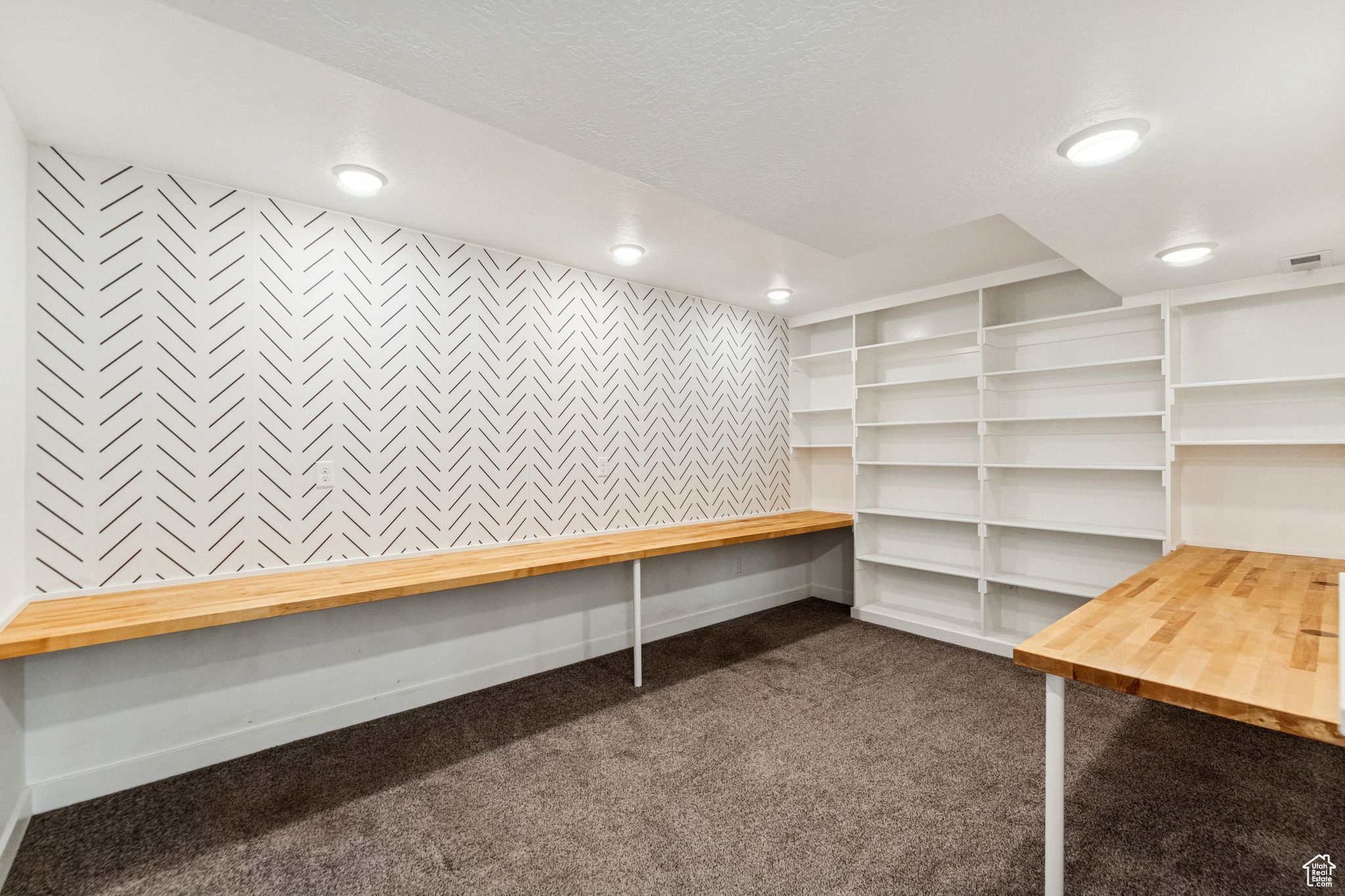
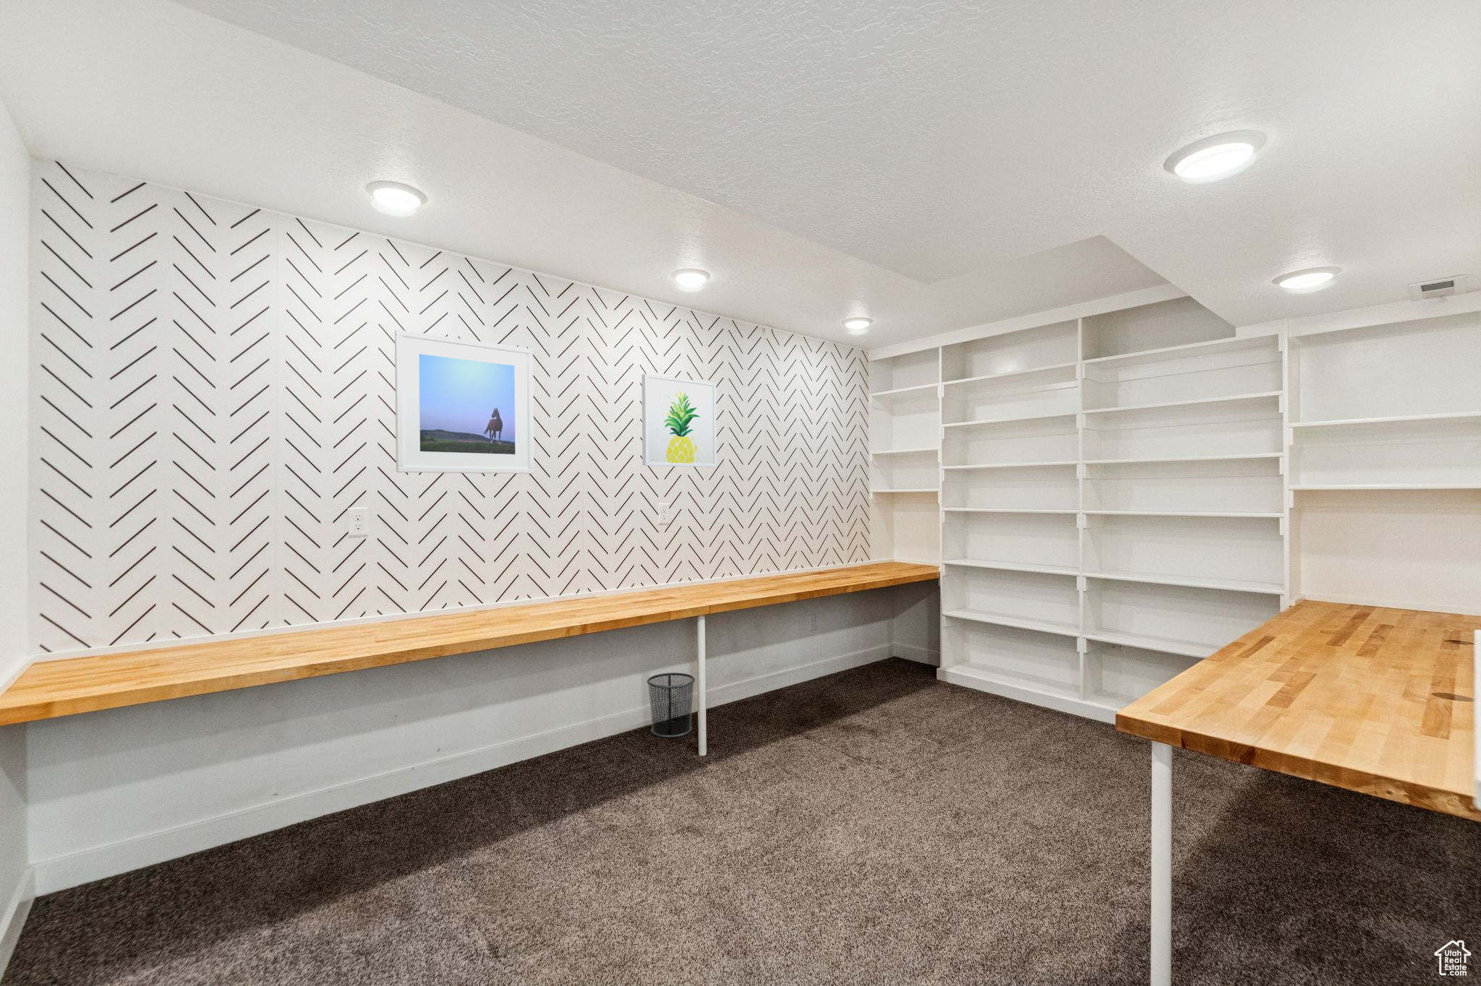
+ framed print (469, 406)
+ wall art (680, 423)
+ waste bin (671, 704)
